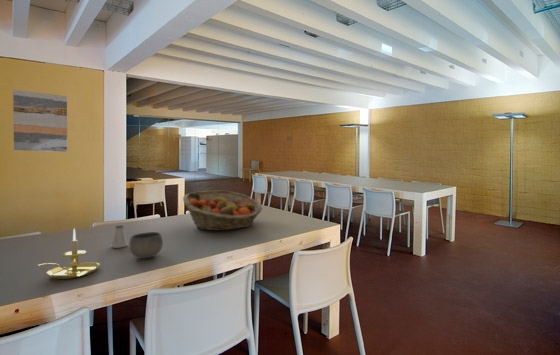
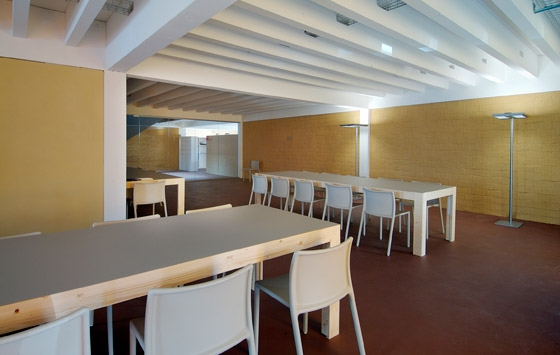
- candle holder (70, 251)
- wall art (41, 122)
- fruit basket (223, 208)
- bowl (146, 245)
- saltshaker (119, 235)
